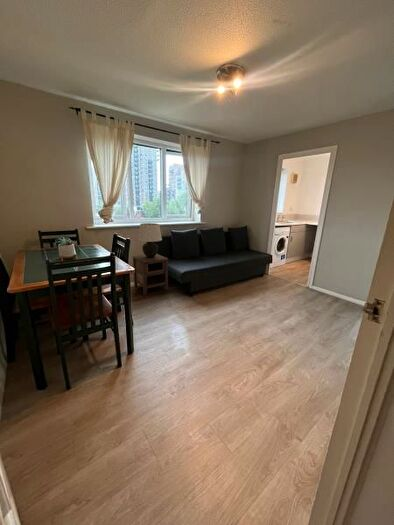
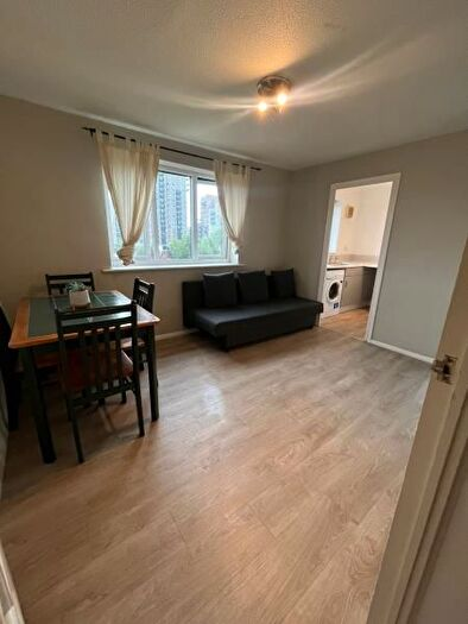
- nightstand (150, 273)
- table lamp (150, 240)
